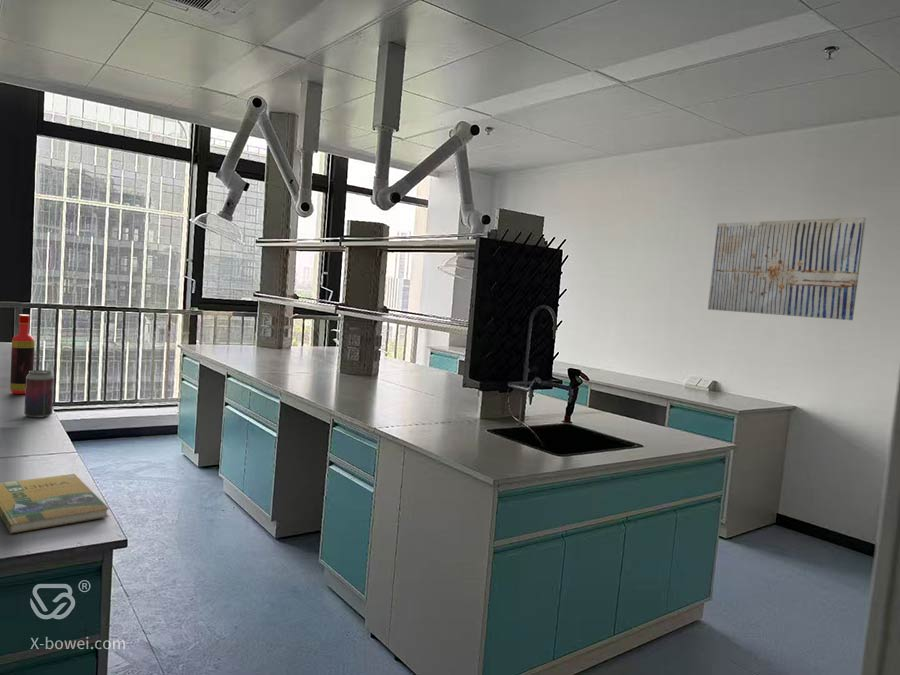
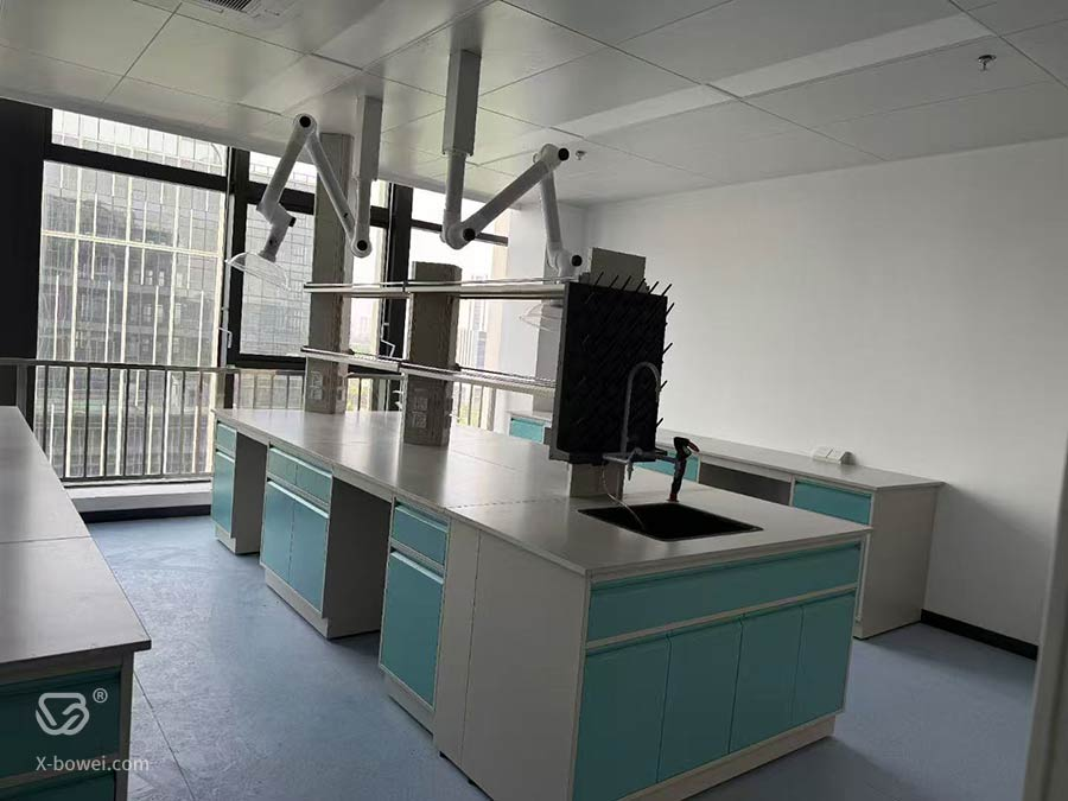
- beverage can (39, 393)
- bottle (22, 353)
- booklet (45, 500)
- wall art (779, 267)
